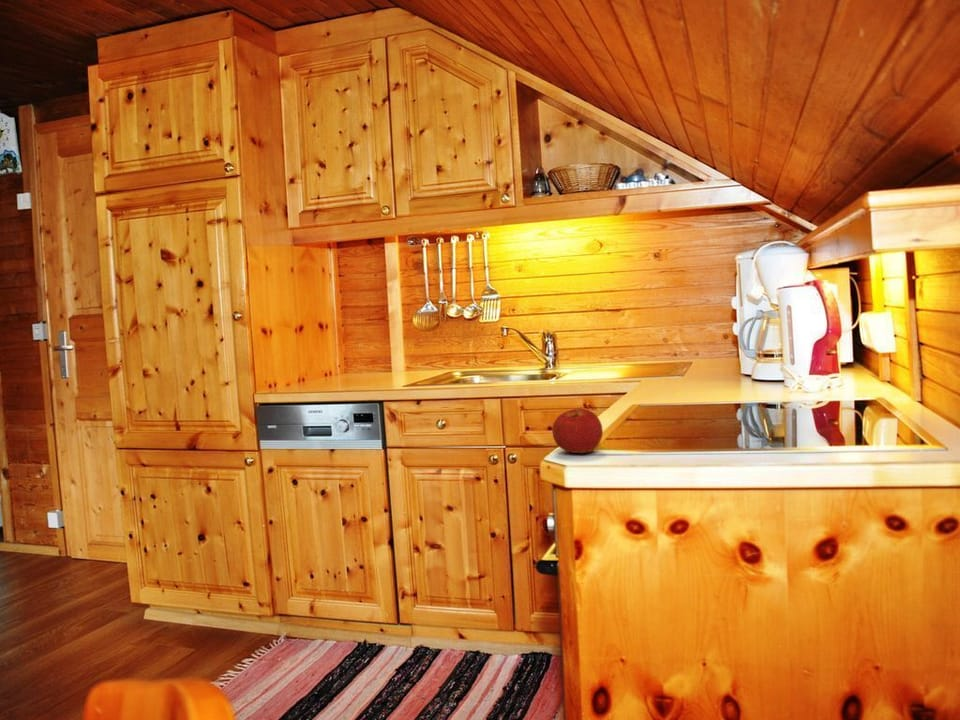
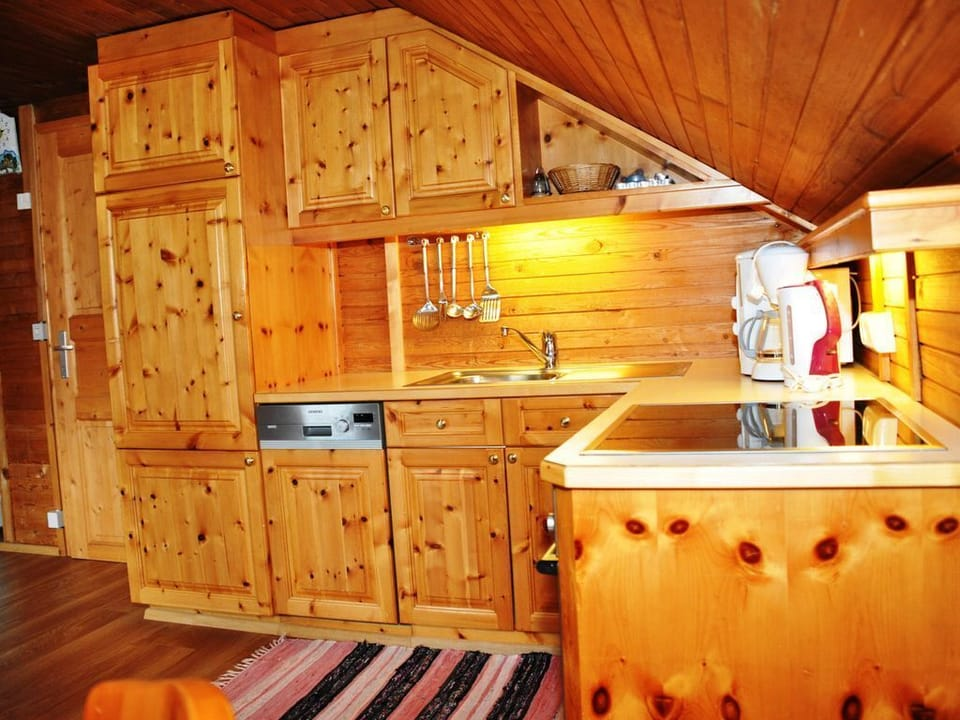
- apple (577, 430)
